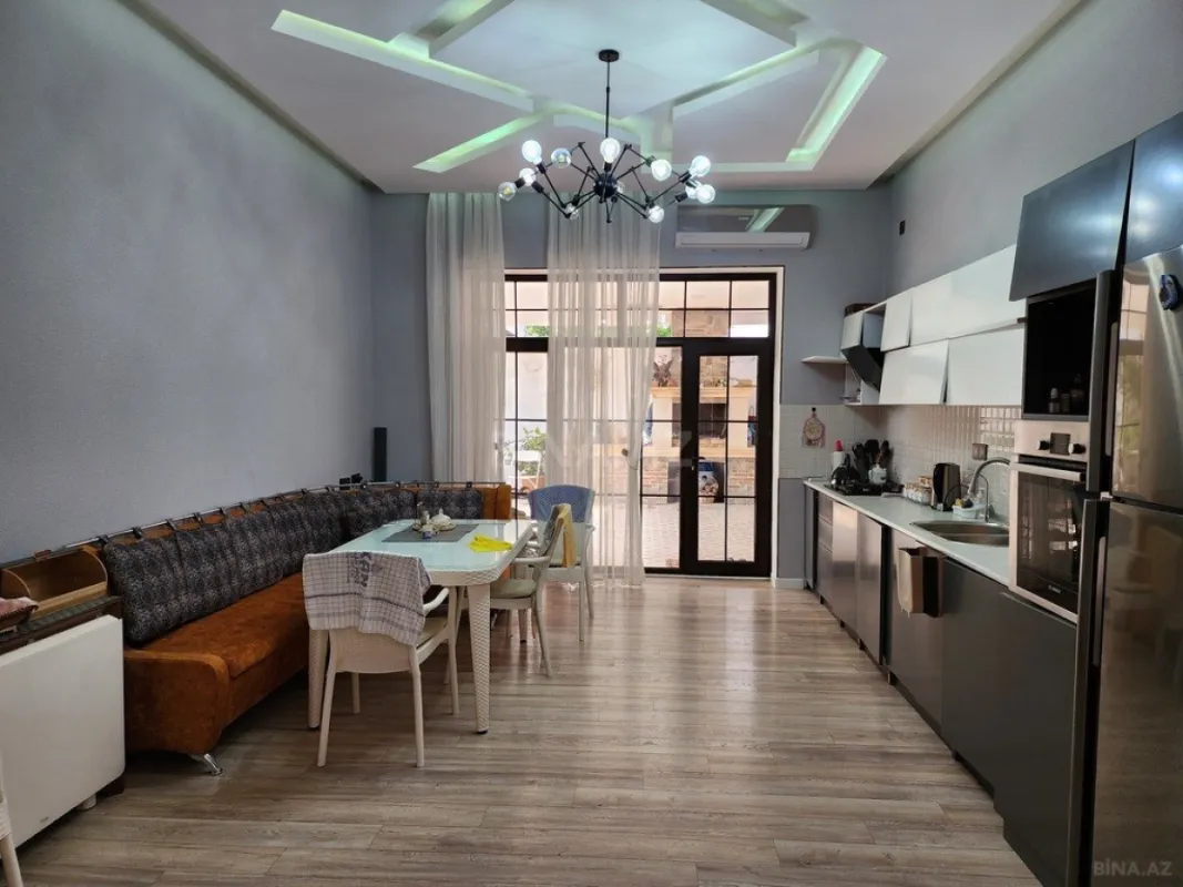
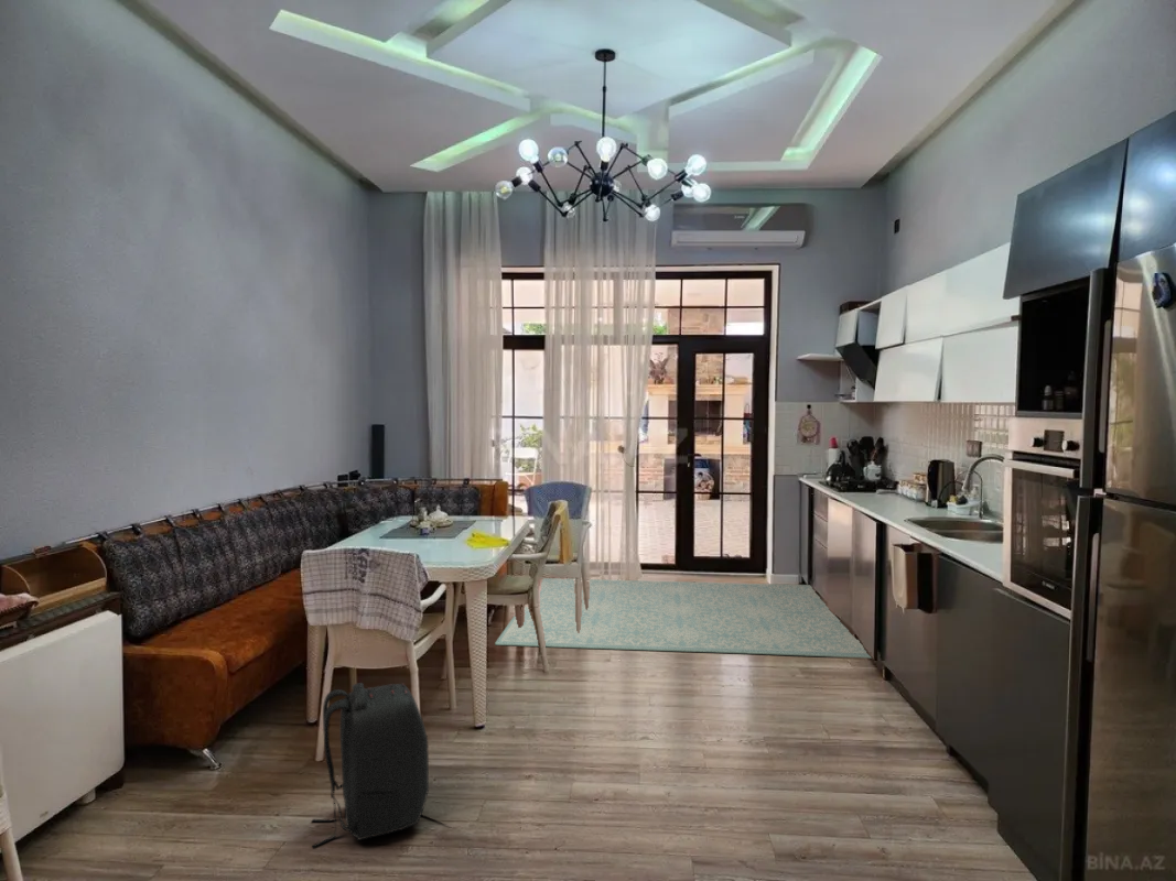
+ rug (678, 610)
+ backpack (369, 752)
